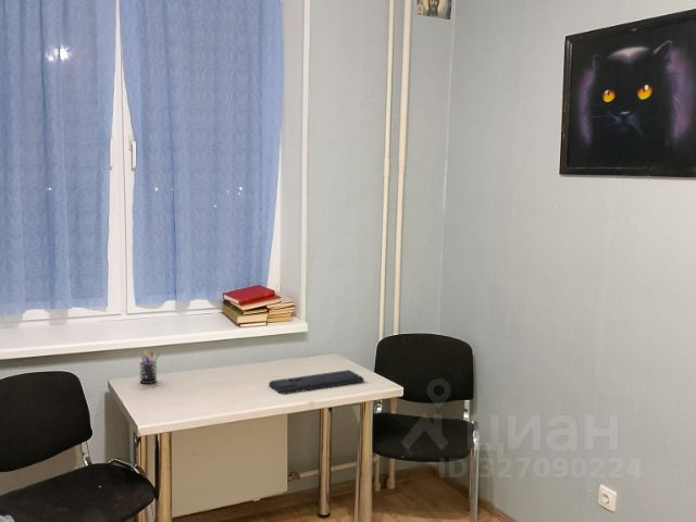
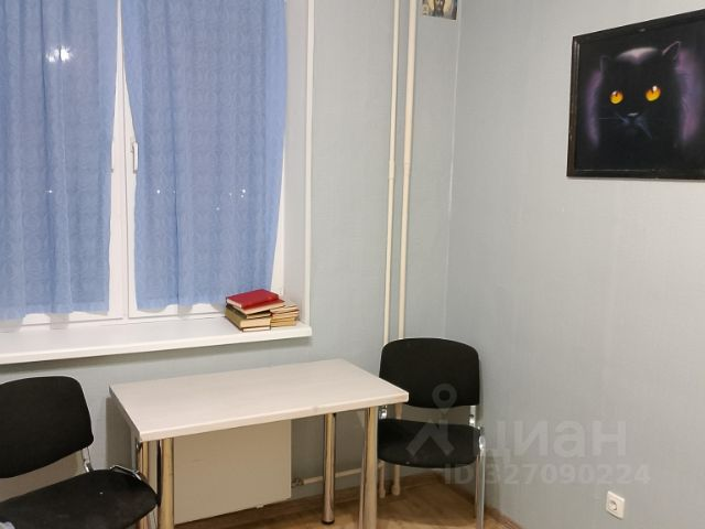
- keyboard (316, 381)
- pen holder (150, 364)
